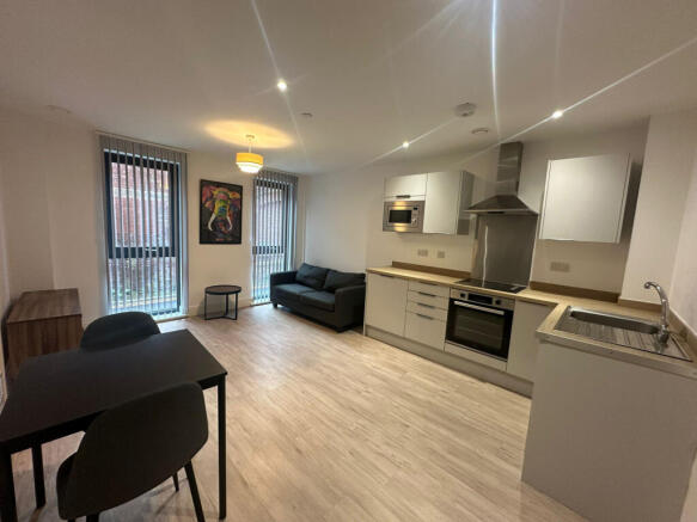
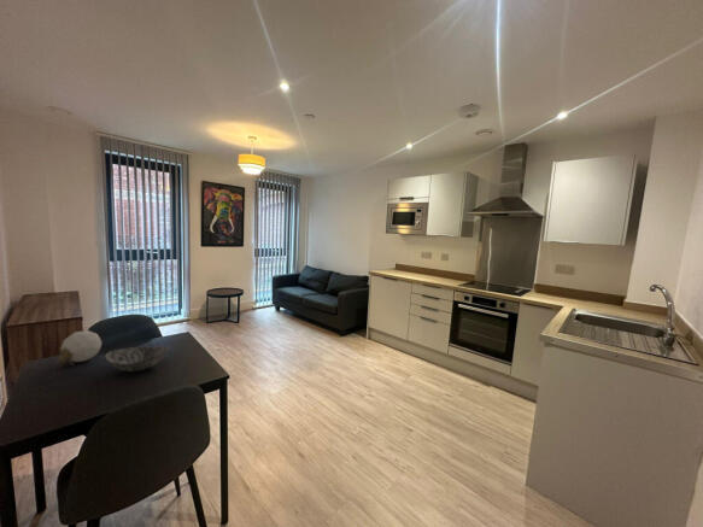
+ decorative egg (81, 346)
+ decorative bowl (137, 359)
